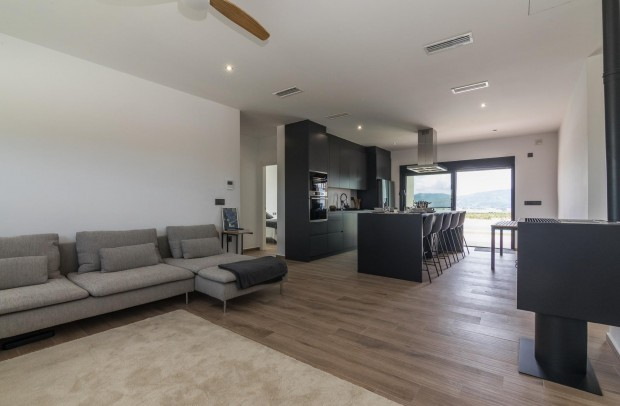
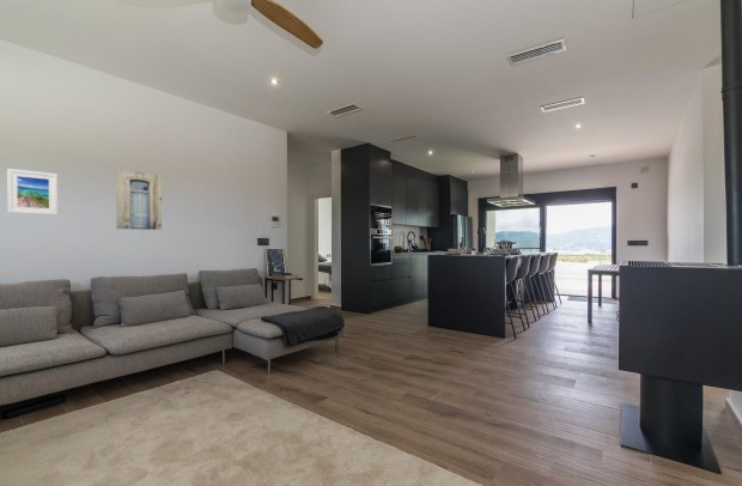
+ wall art (139, 201)
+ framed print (32, 192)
